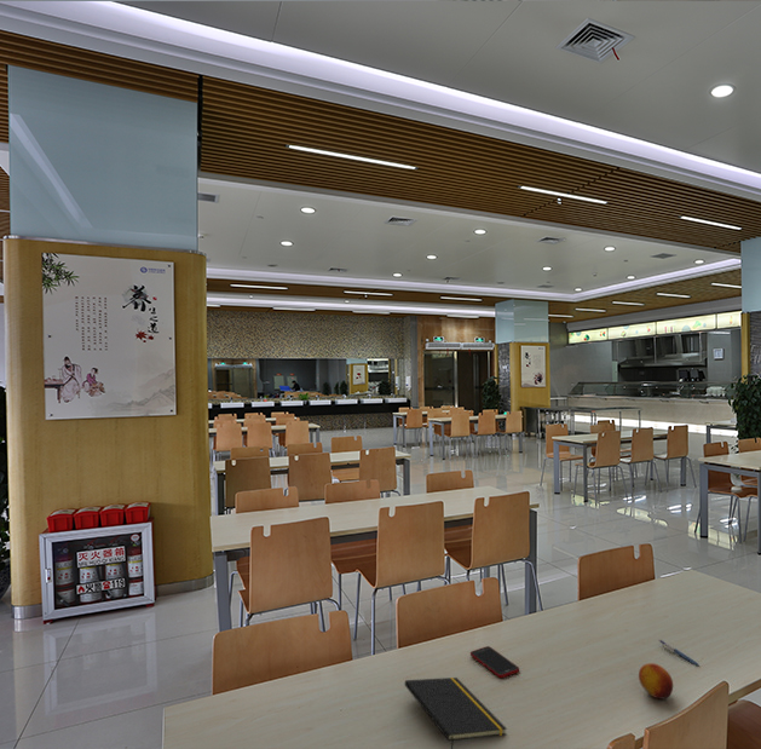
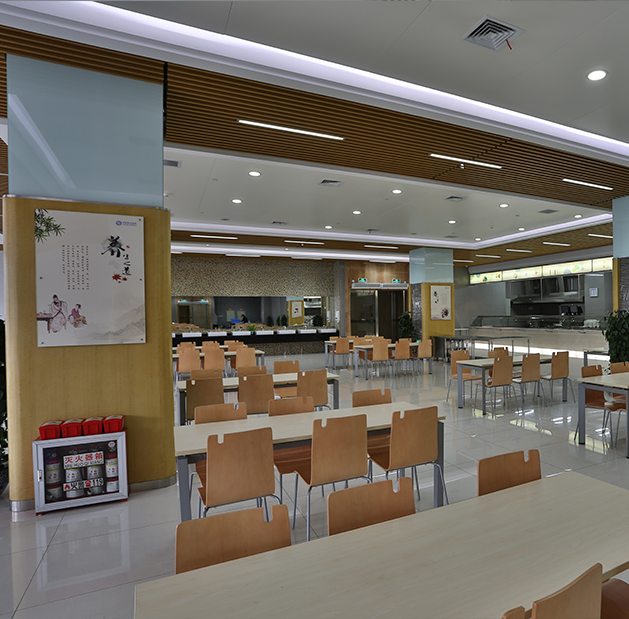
- notepad (452, 705)
- pen (678, 652)
- cell phone (494, 661)
- fruit (656, 679)
